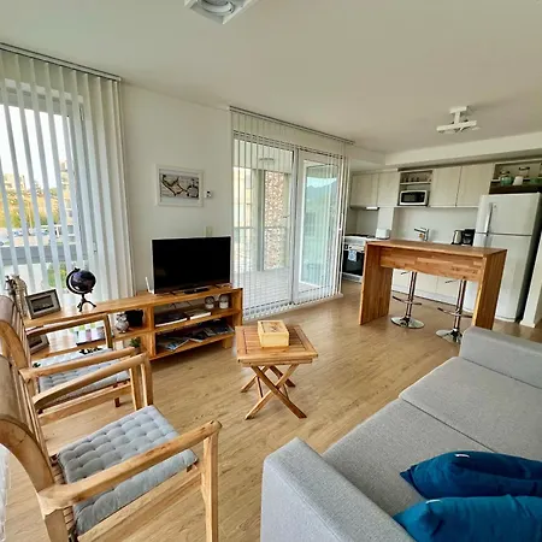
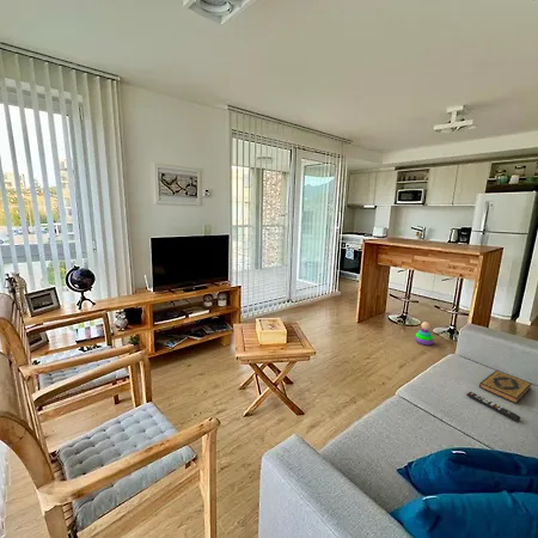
+ hardback book (505, 385)
+ remote control (491, 405)
+ stacking toy (424, 331)
